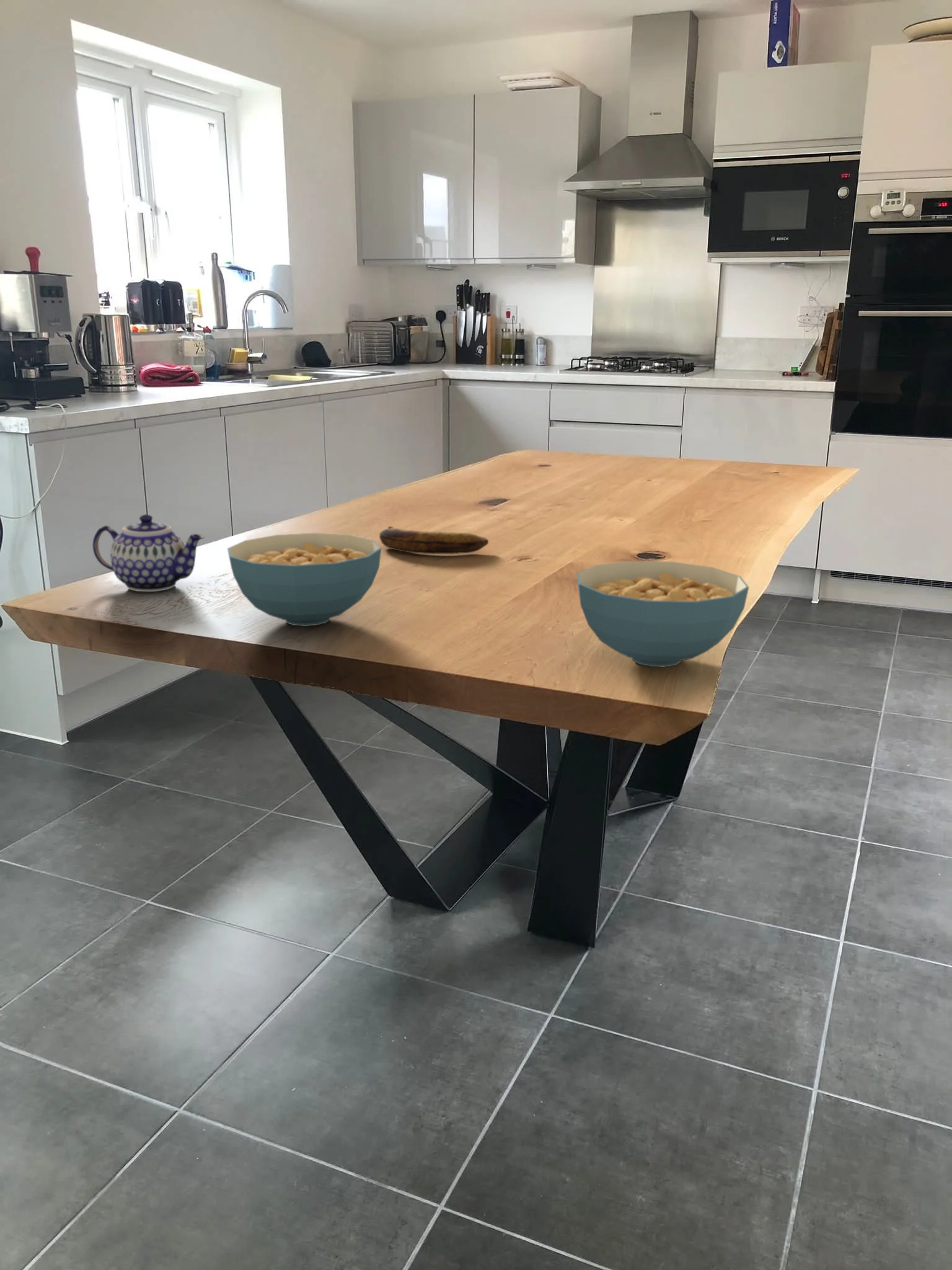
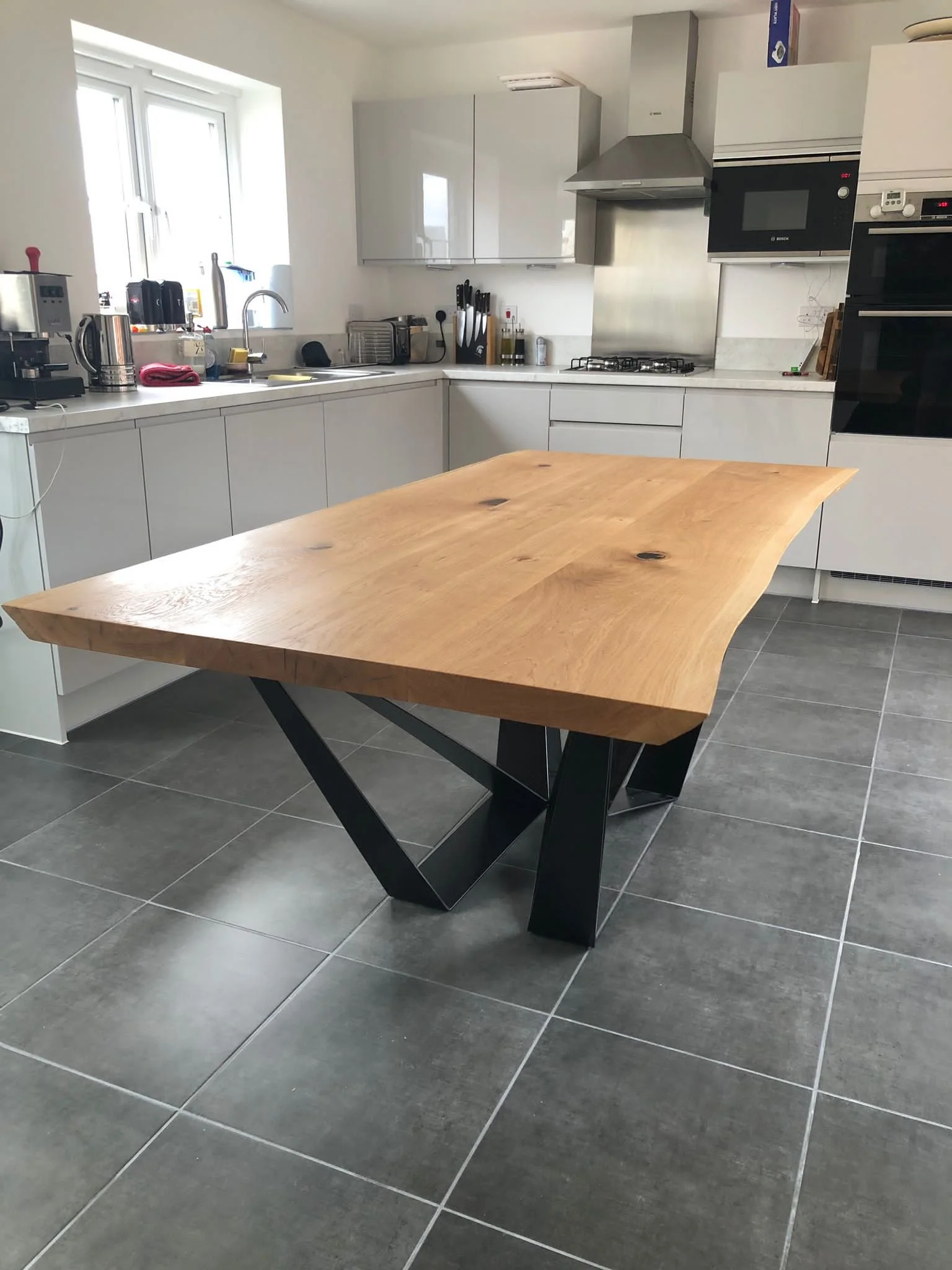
- cereal bowl (658, 619)
- teapot (149, 551)
- banana (430, 538)
- cereal bowl (306, 584)
